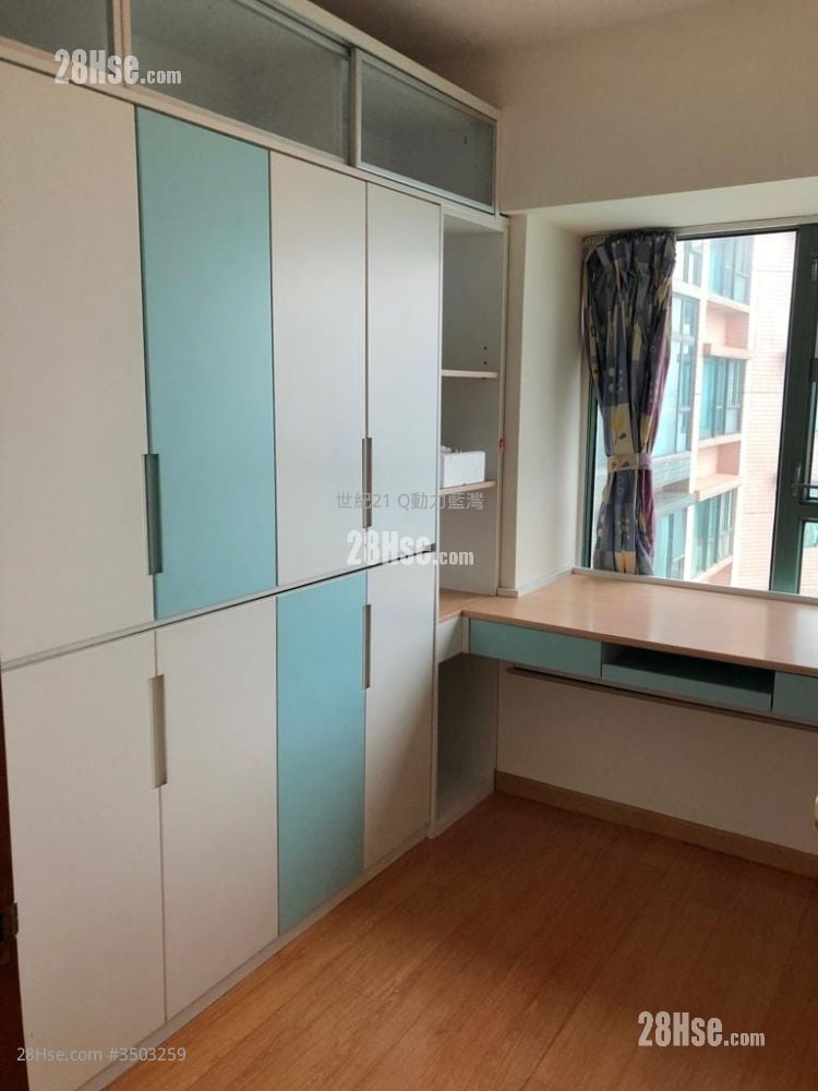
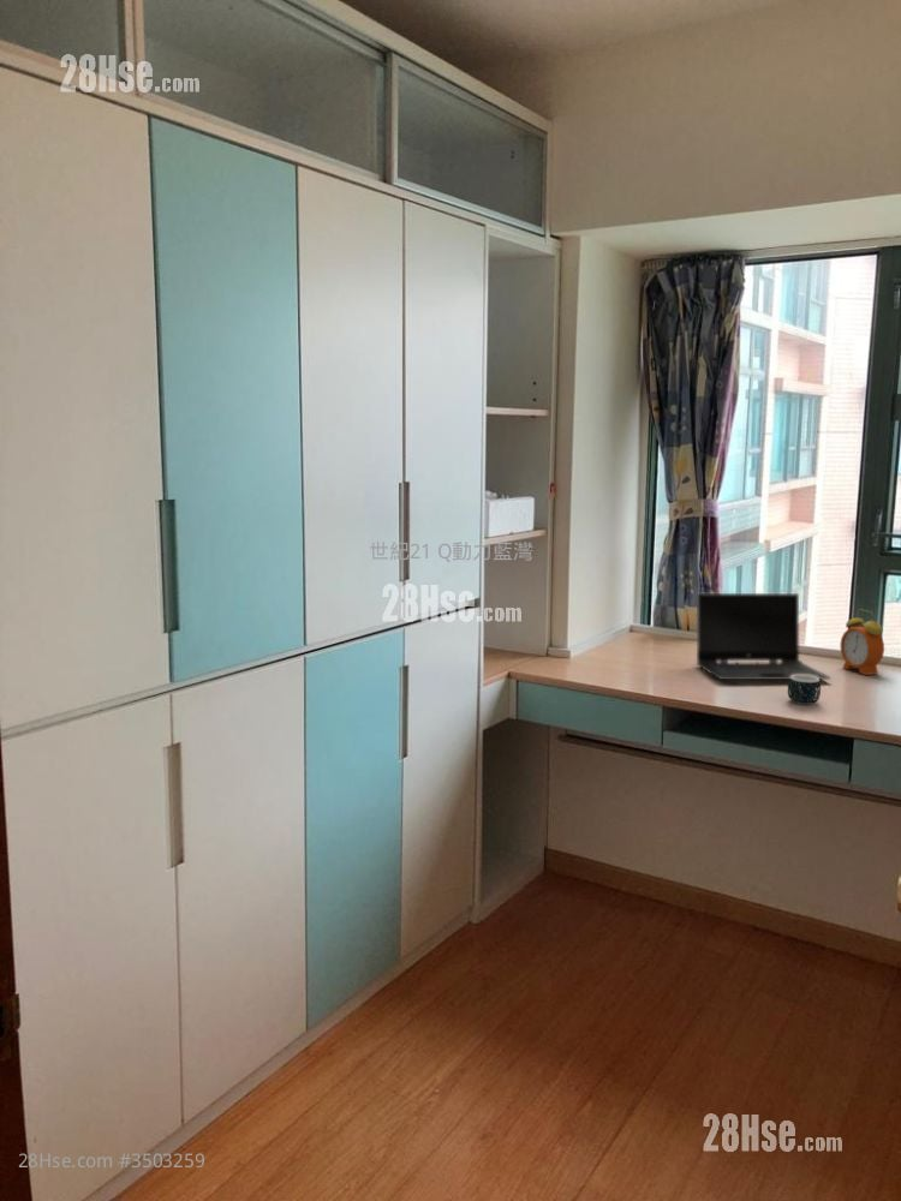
+ laptop computer (760, 635)
+ mug (805, 688)
+ alarm clock (861, 640)
